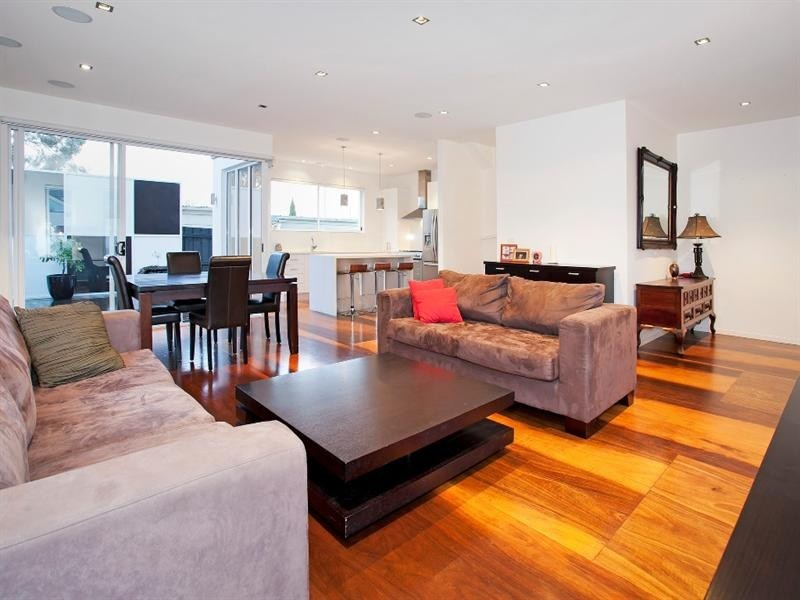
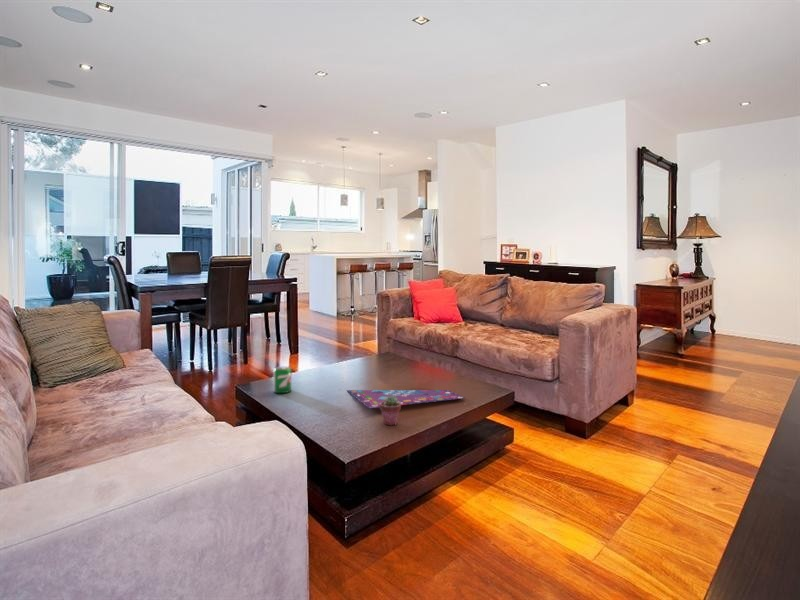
+ gameboard (399, 391)
+ potted succulent (390, 409)
+ can (282, 379)
